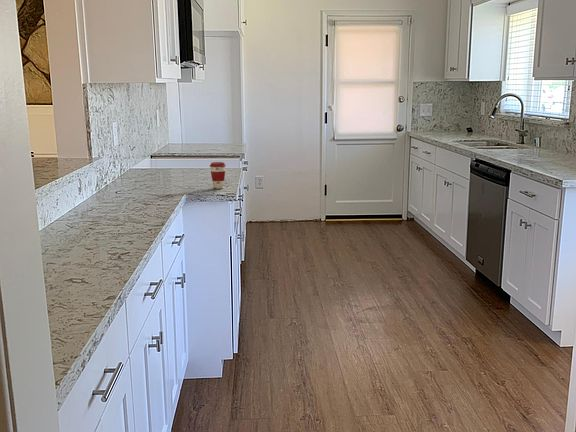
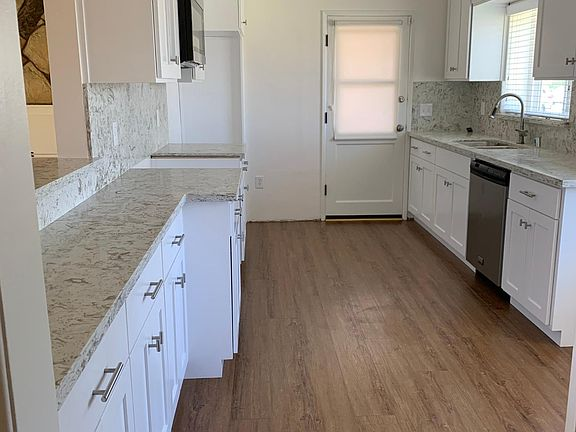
- coffee cup (218, 175)
